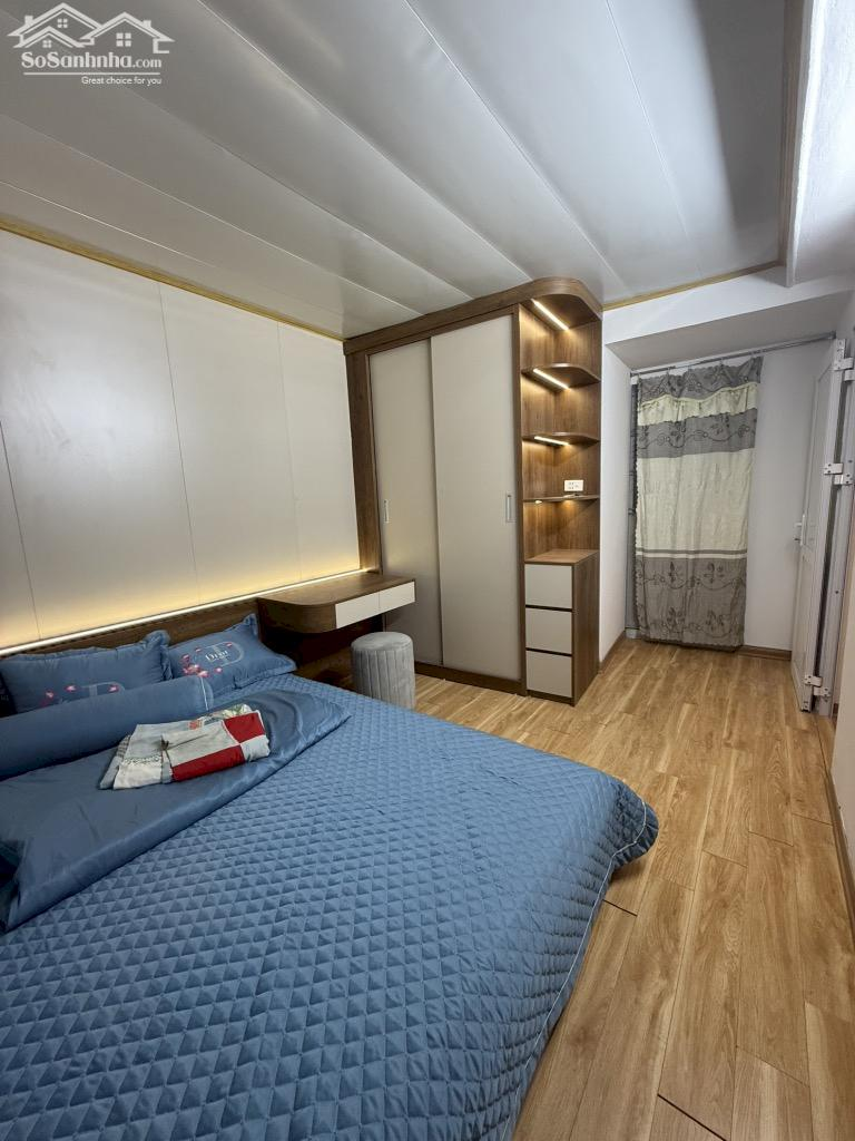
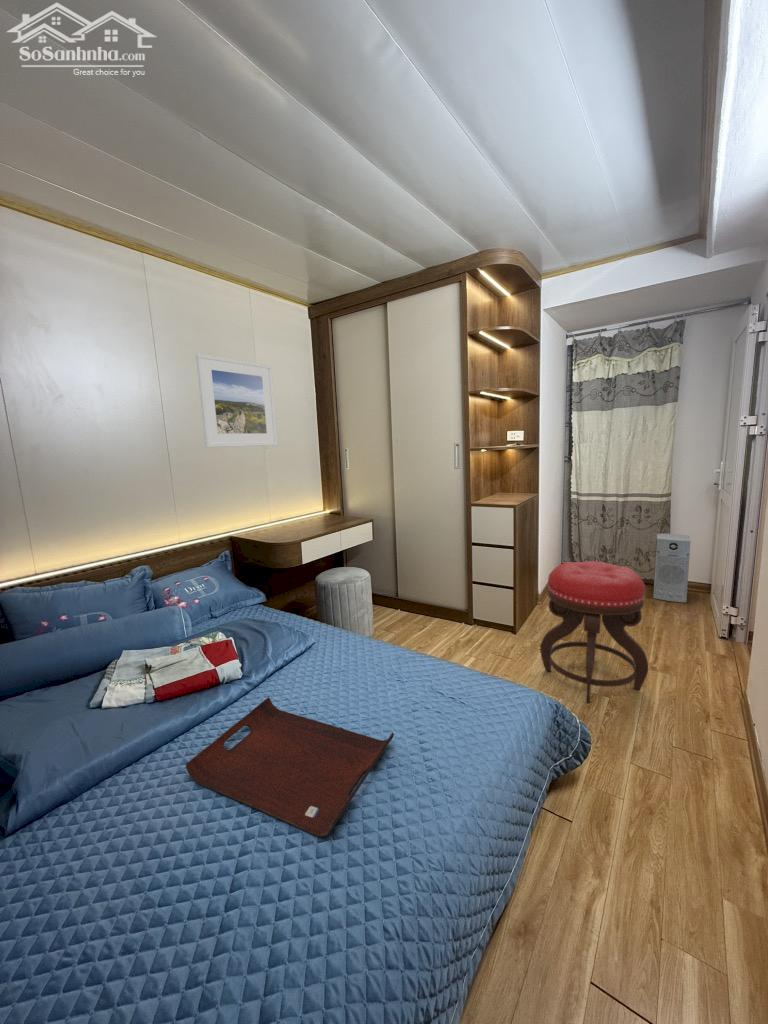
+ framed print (240, 403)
+ serving tray (294, 755)
+ air purifier (671, 566)
+ stool (592, 625)
